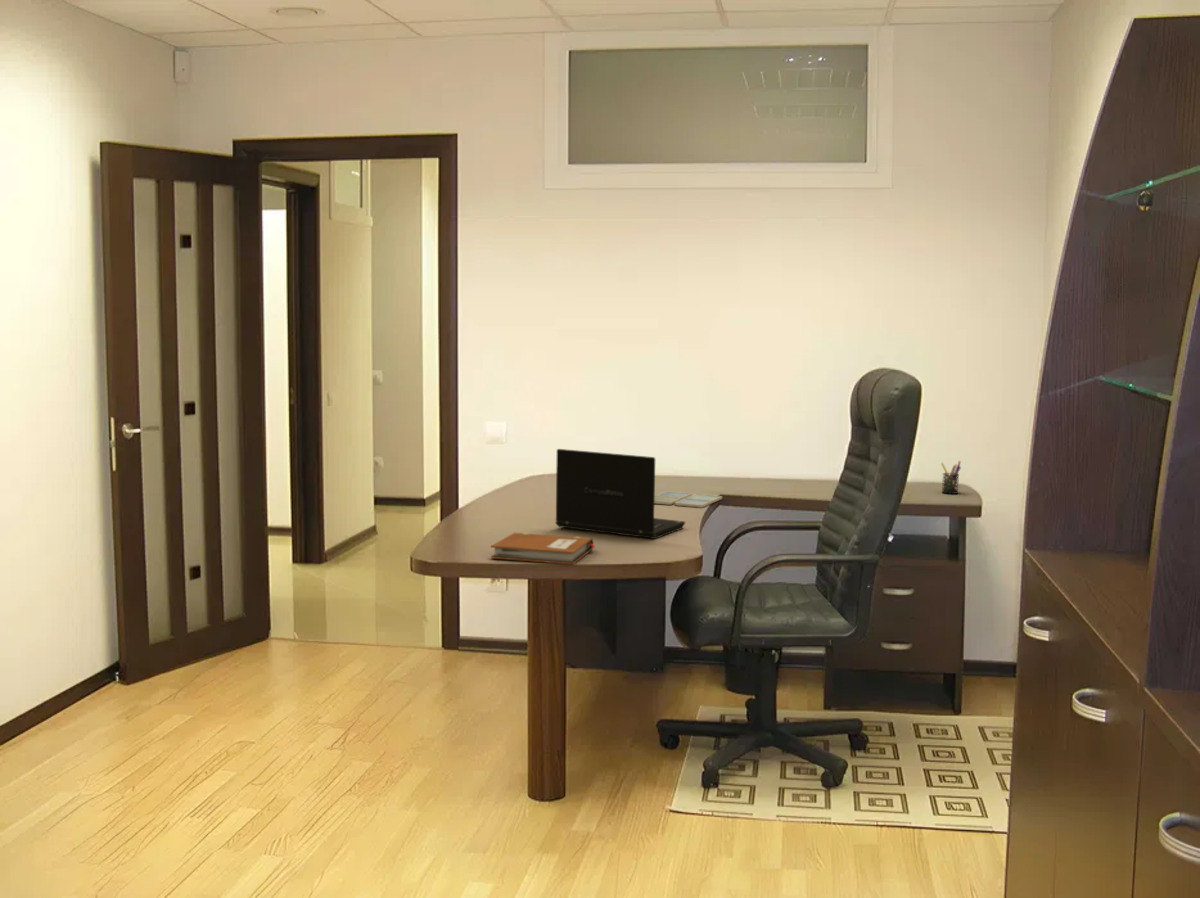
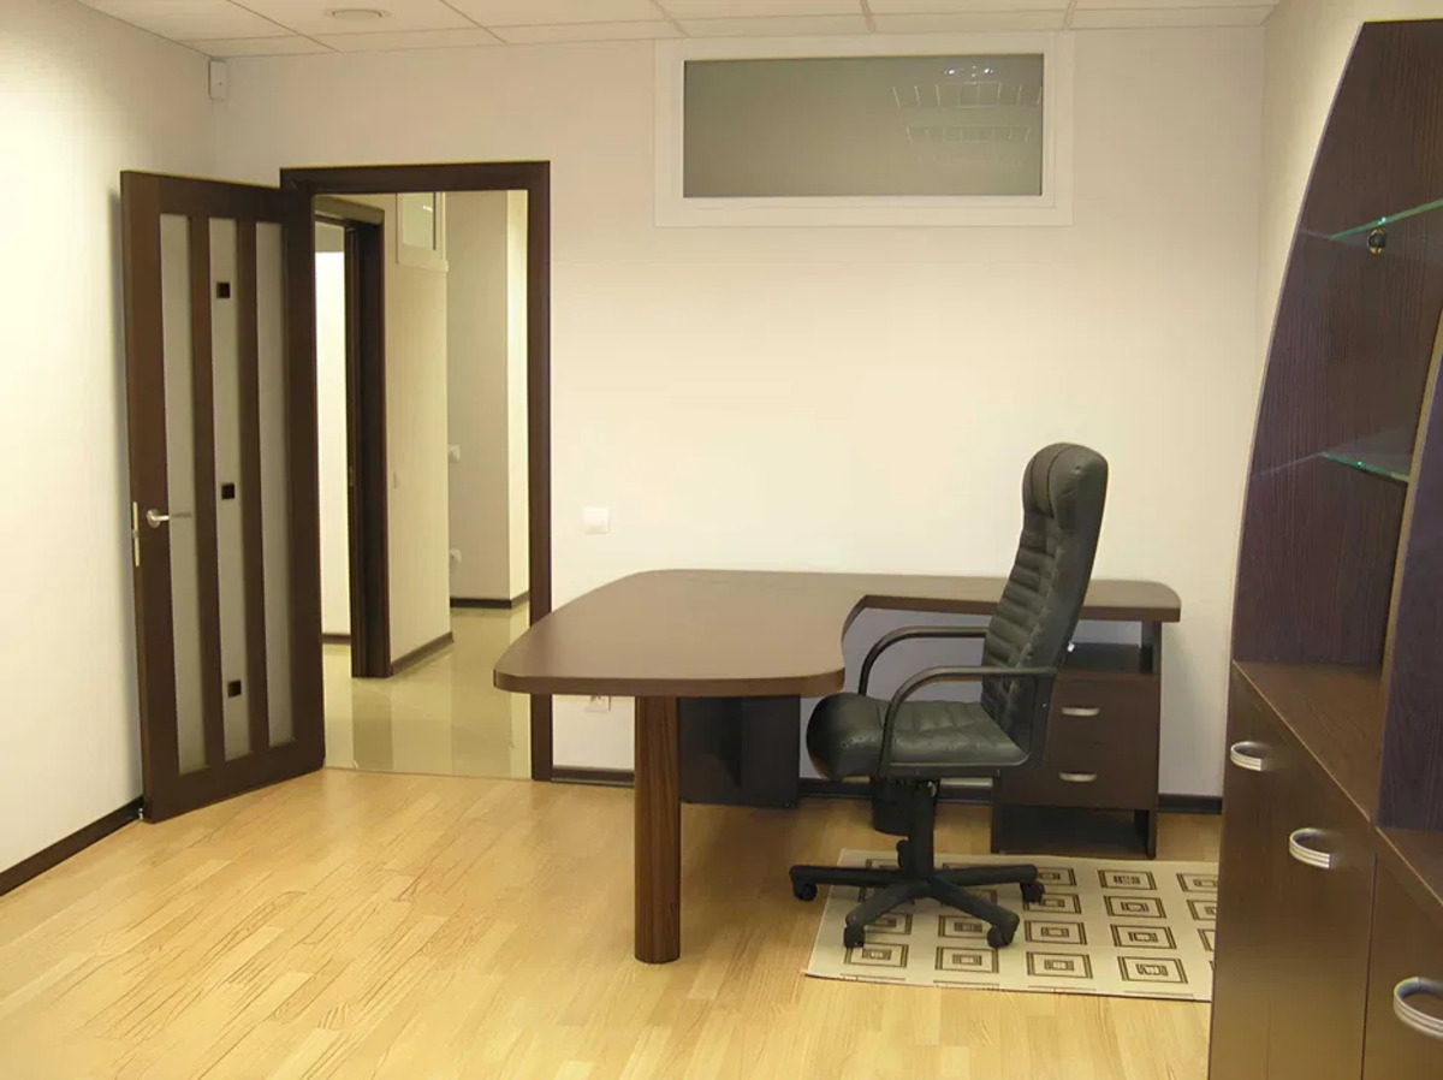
- notebook (545, 547)
- laptop (621, 488)
- pen holder (952, 476)
- drink coaster (683, 499)
